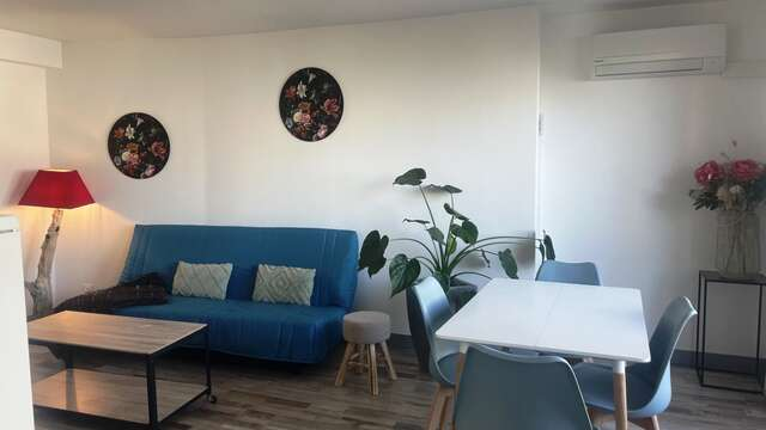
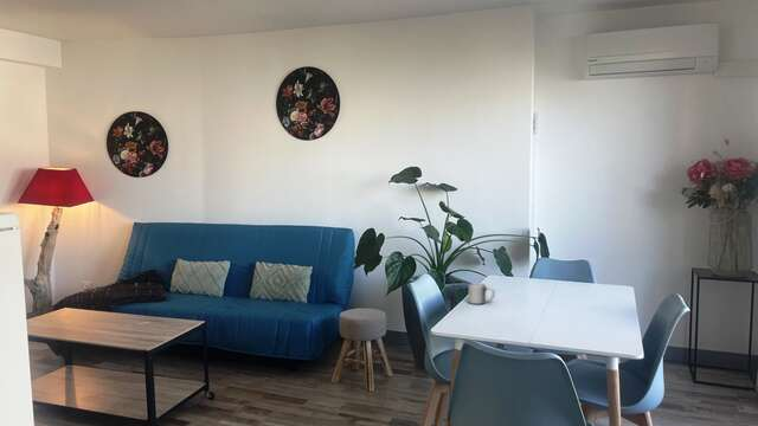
+ mug (481, 293)
